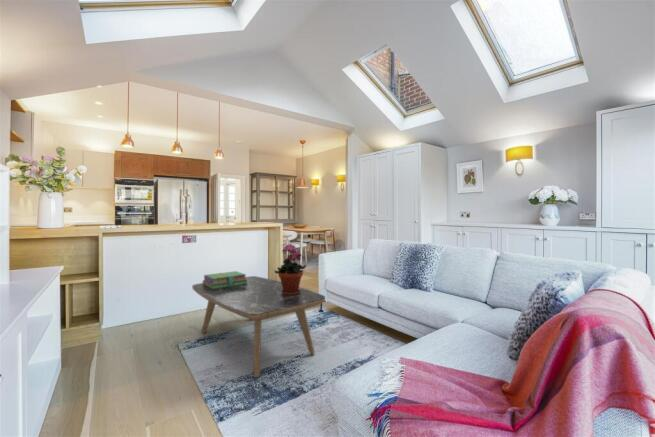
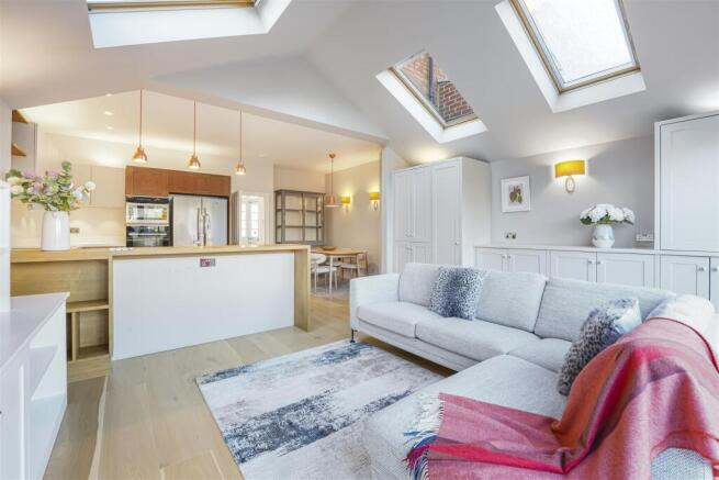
- potted plant (291, 268)
- stack of books (225, 278)
- coffee table (253, 316)
